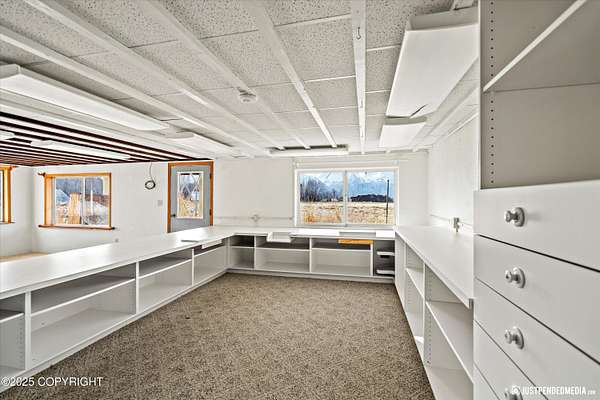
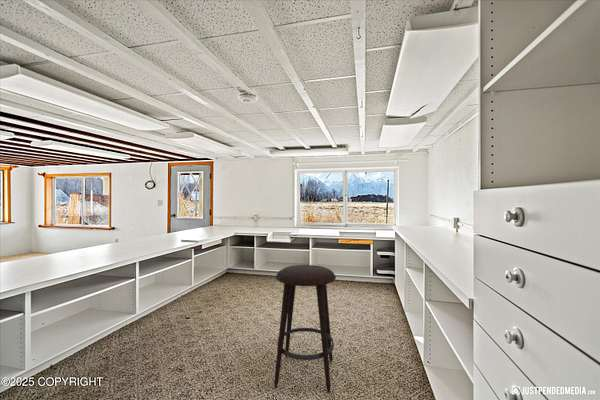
+ stool (305, 328)
